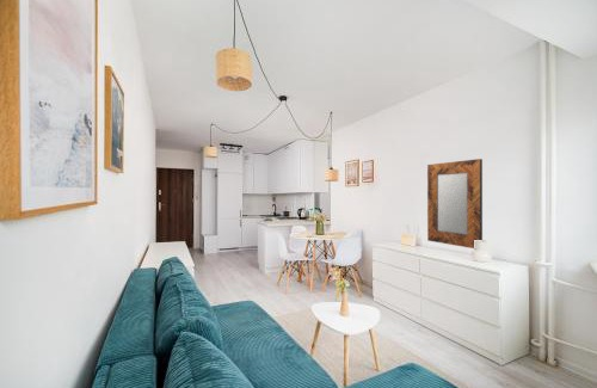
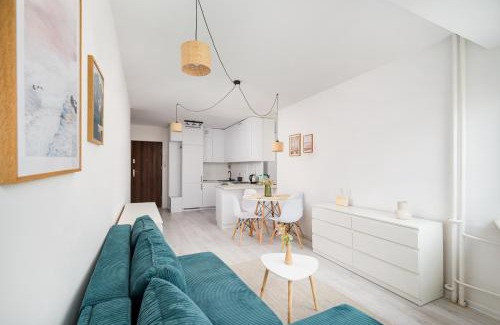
- home mirror (451, 203)
